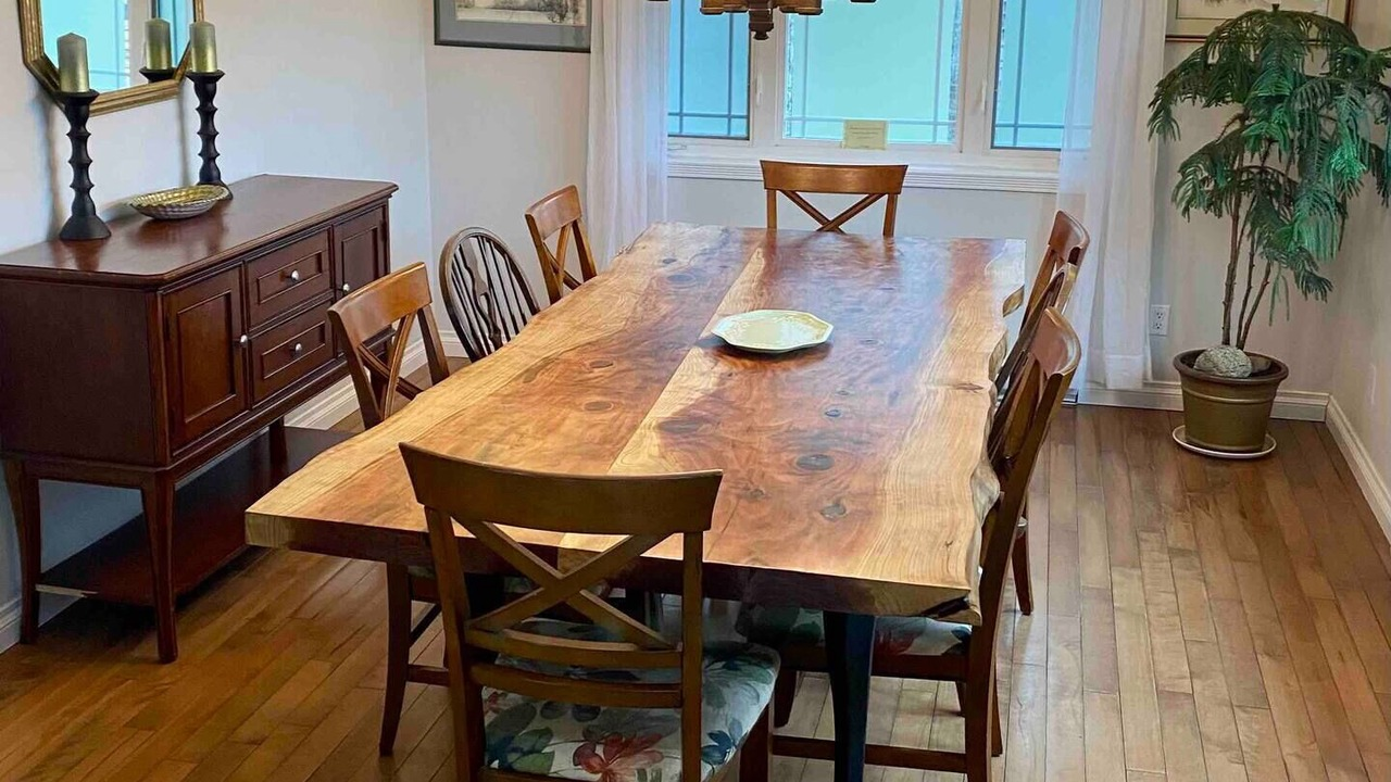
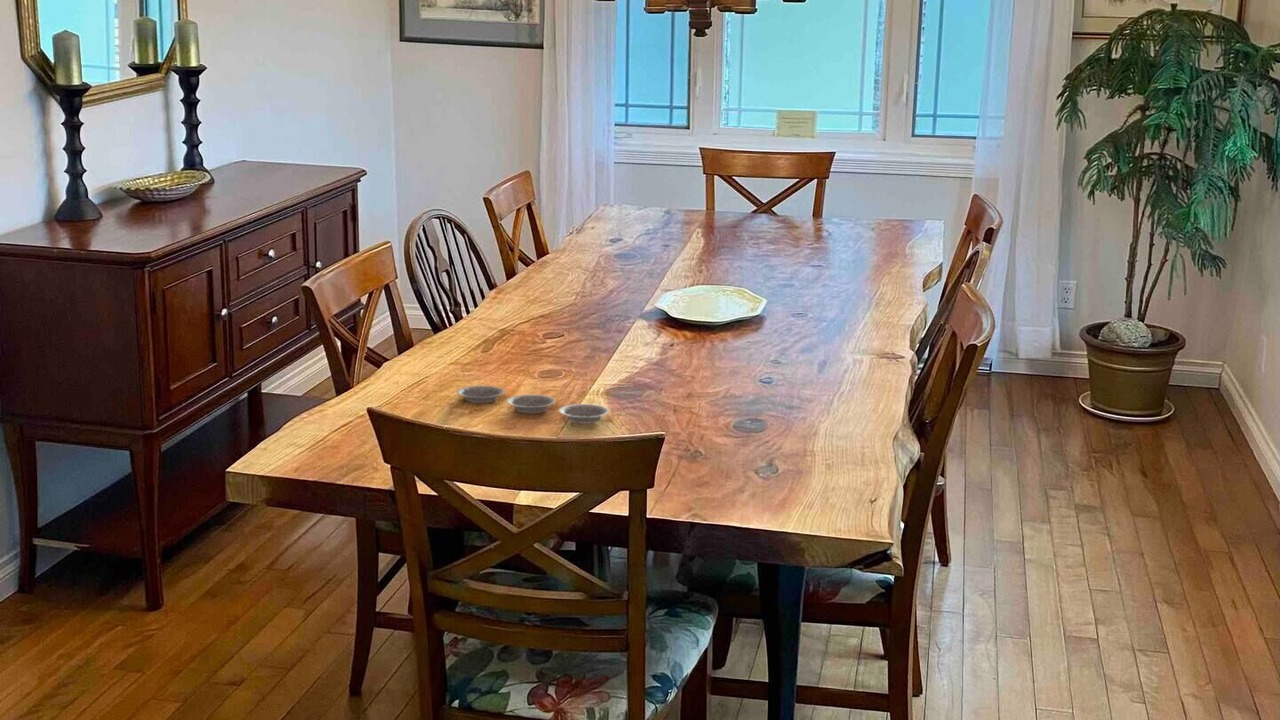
+ plate (531, 405)
